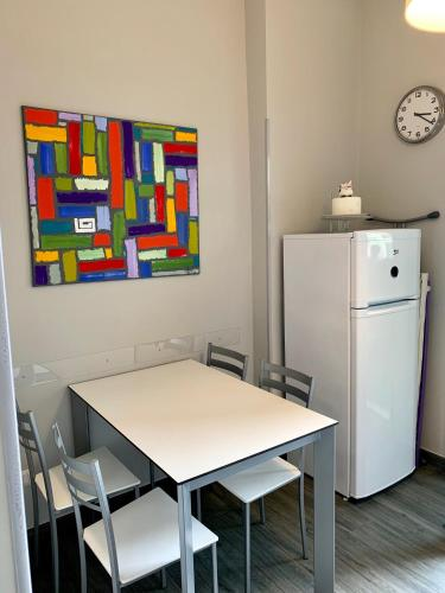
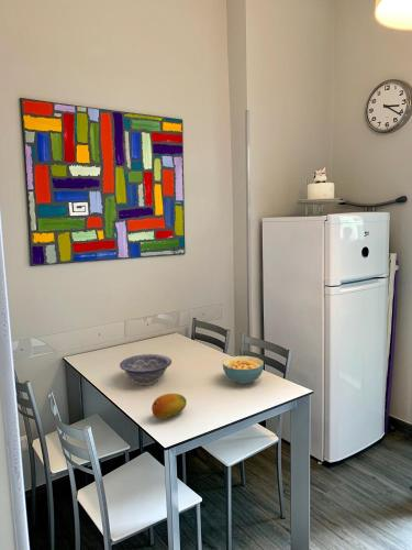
+ fruit (170, 405)
+ decorative bowl (146, 371)
+ cereal bowl (243, 372)
